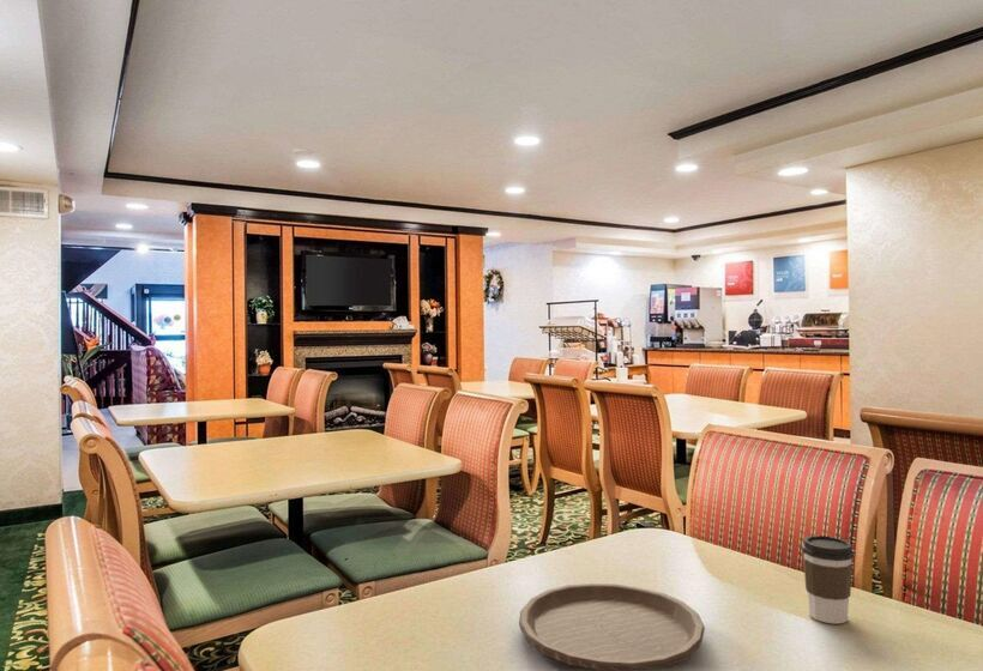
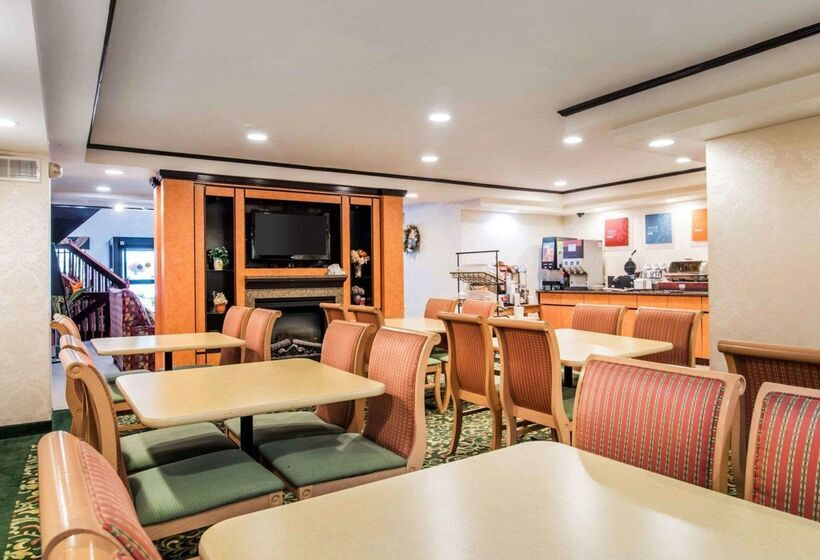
- plate (609, 624)
- coffee cup (827, 579)
